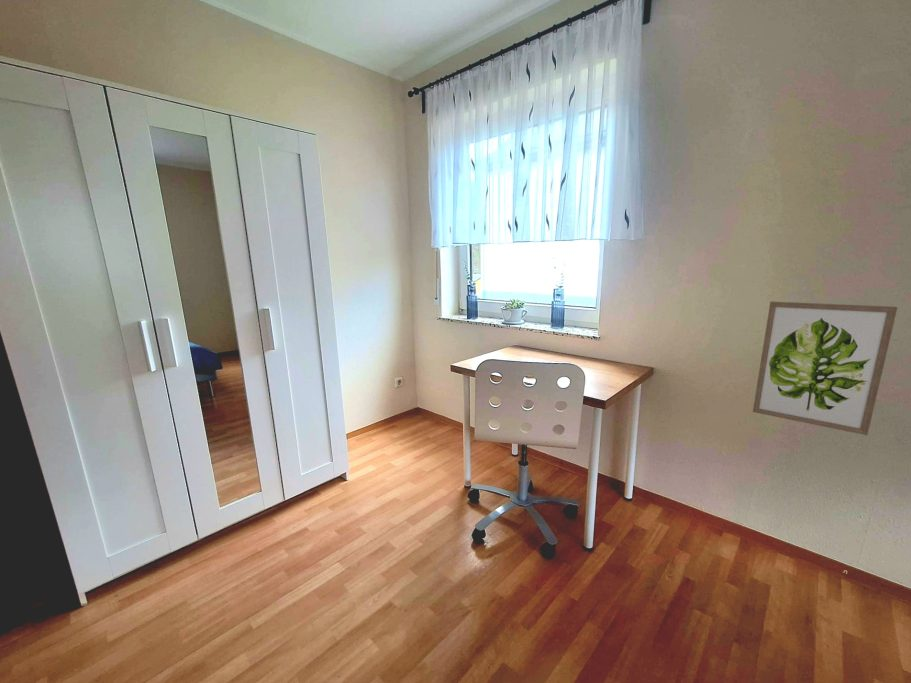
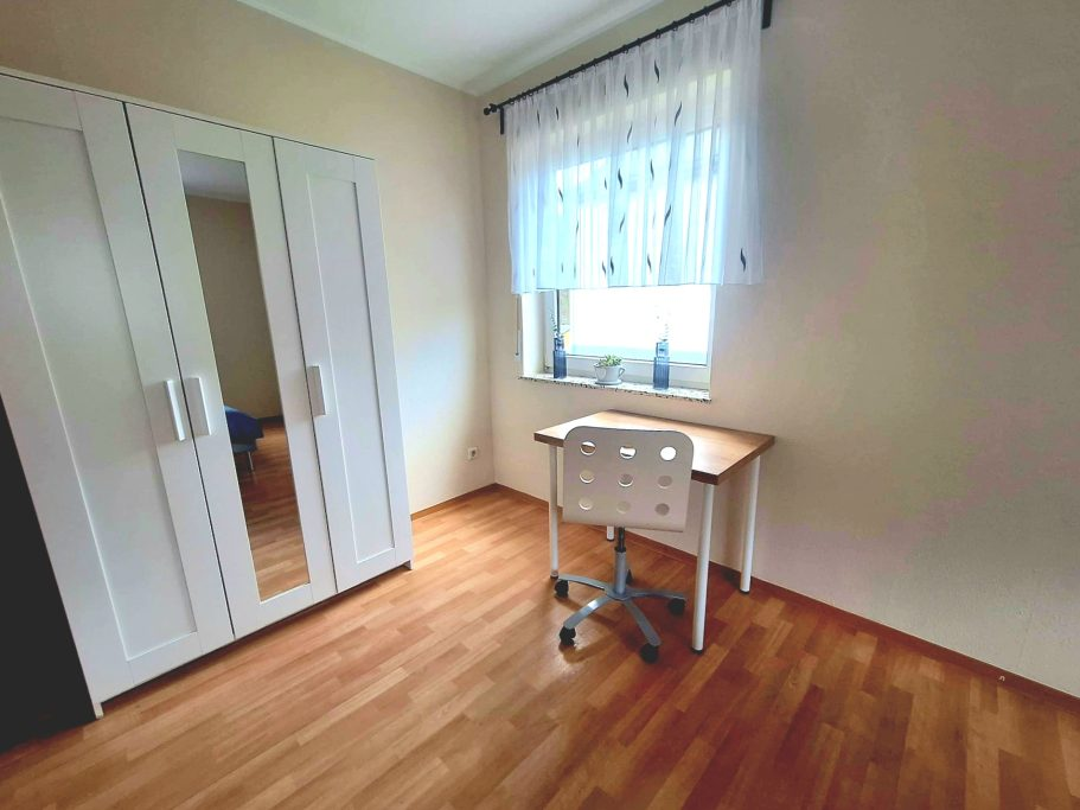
- wall art (816, 364)
